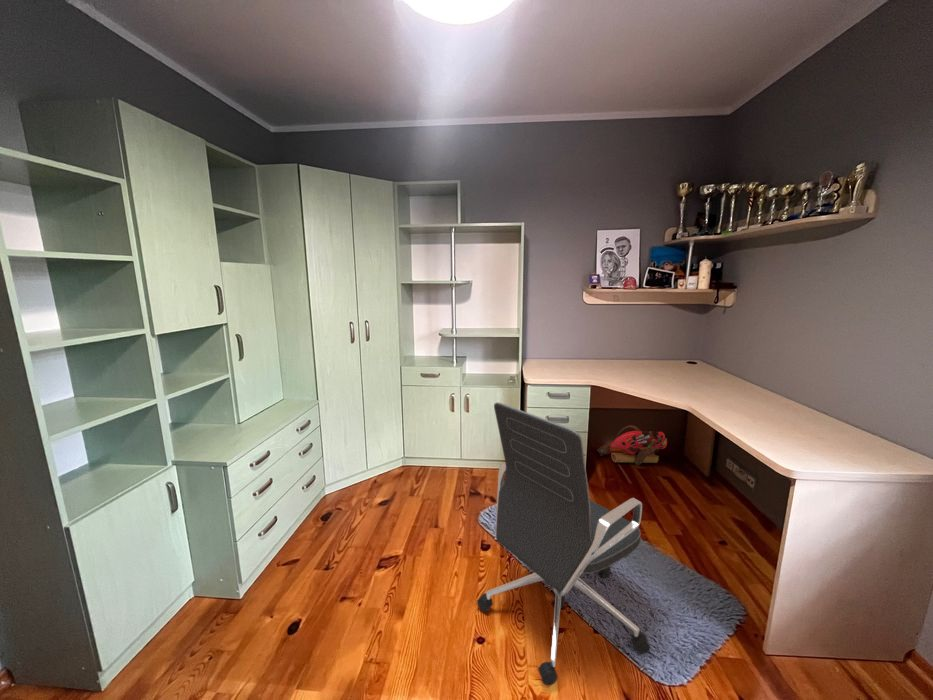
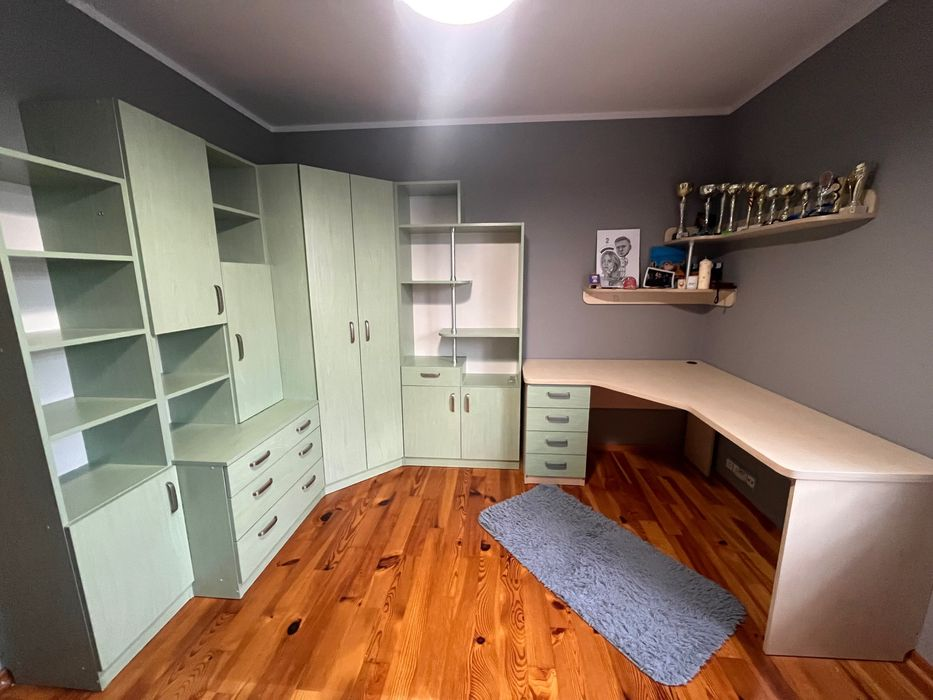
- backpack (634, 444)
- office chair (568, 509)
